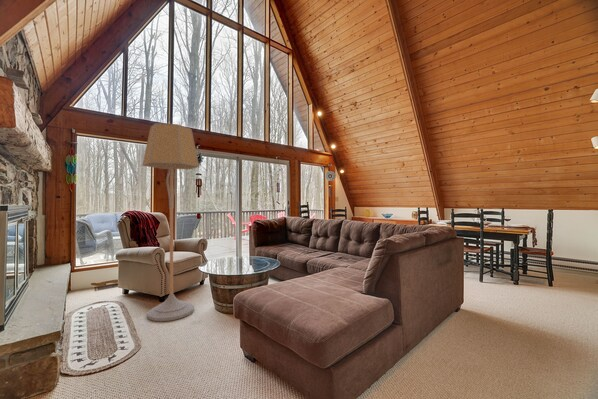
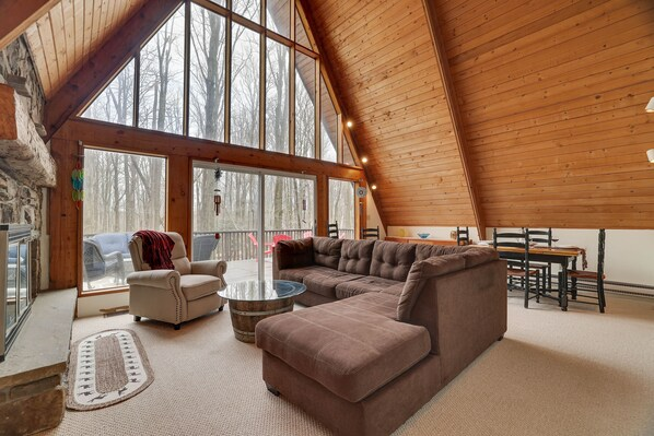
- floor lamp (171, 219)
